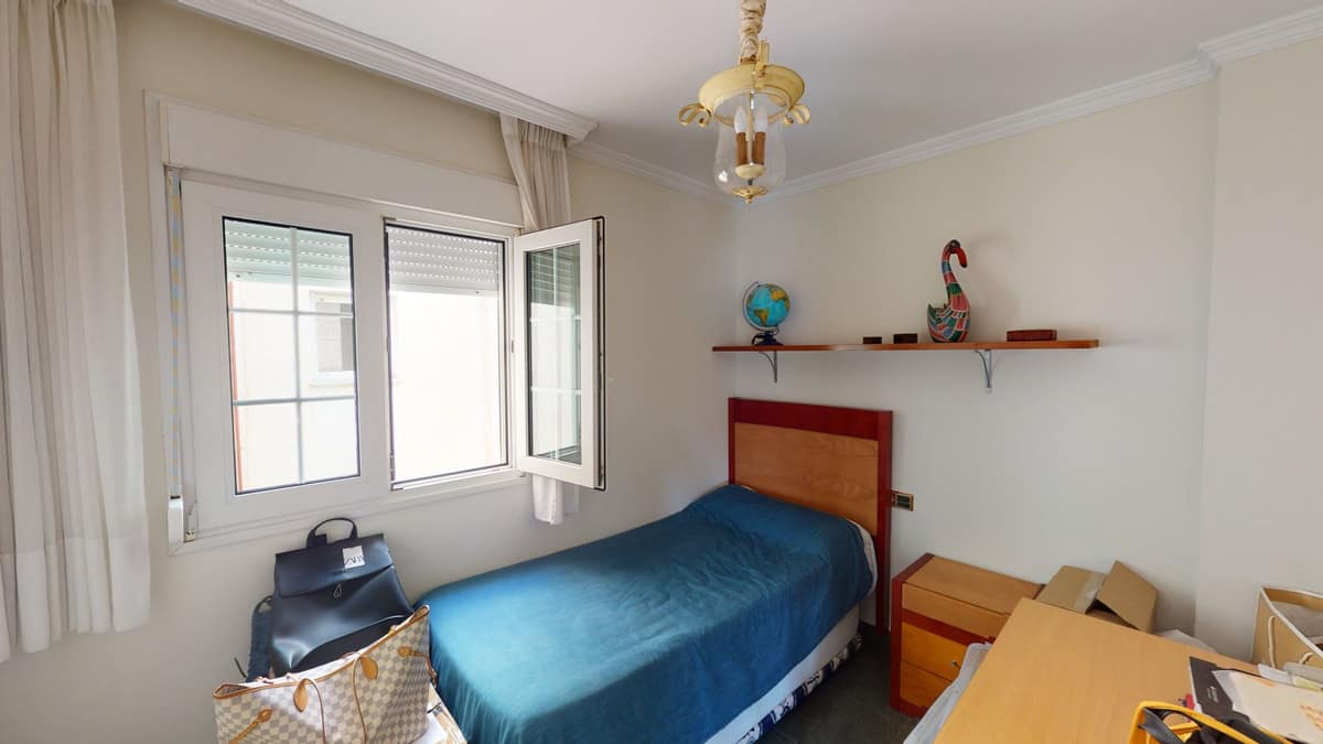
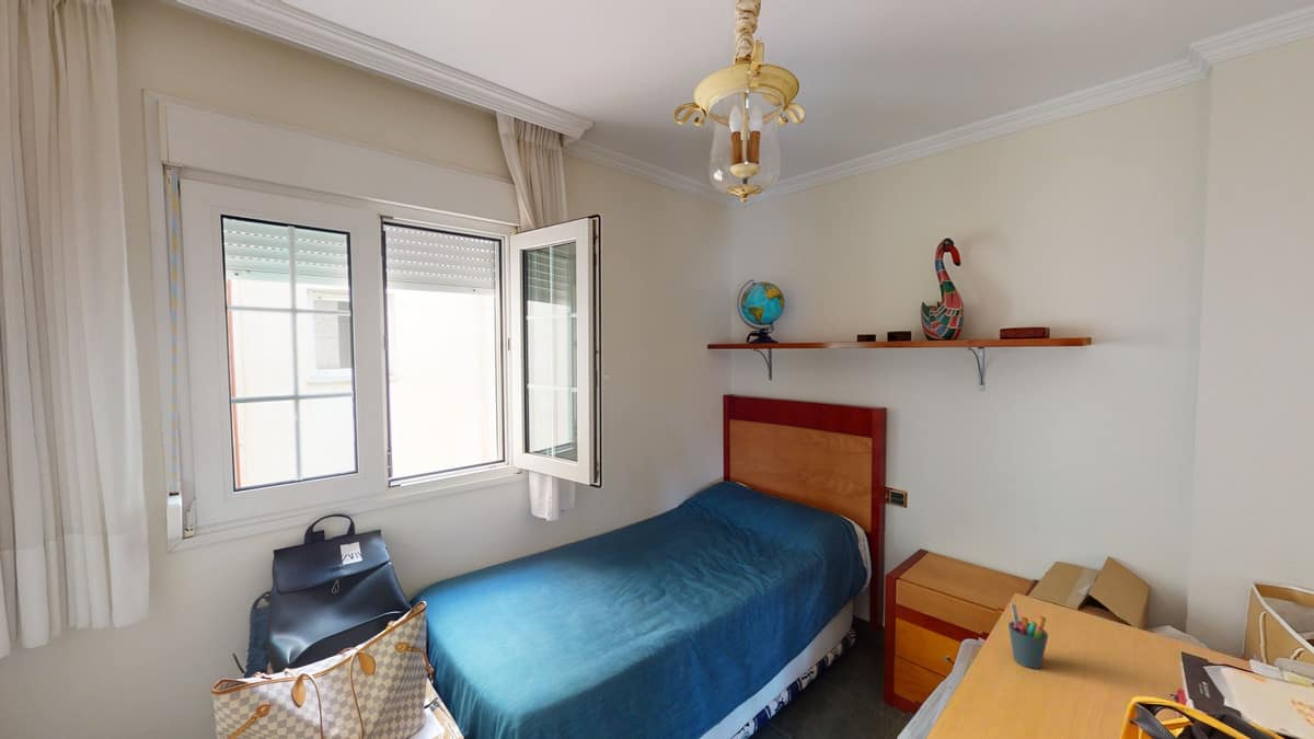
+ pen holder (1028, 636)
